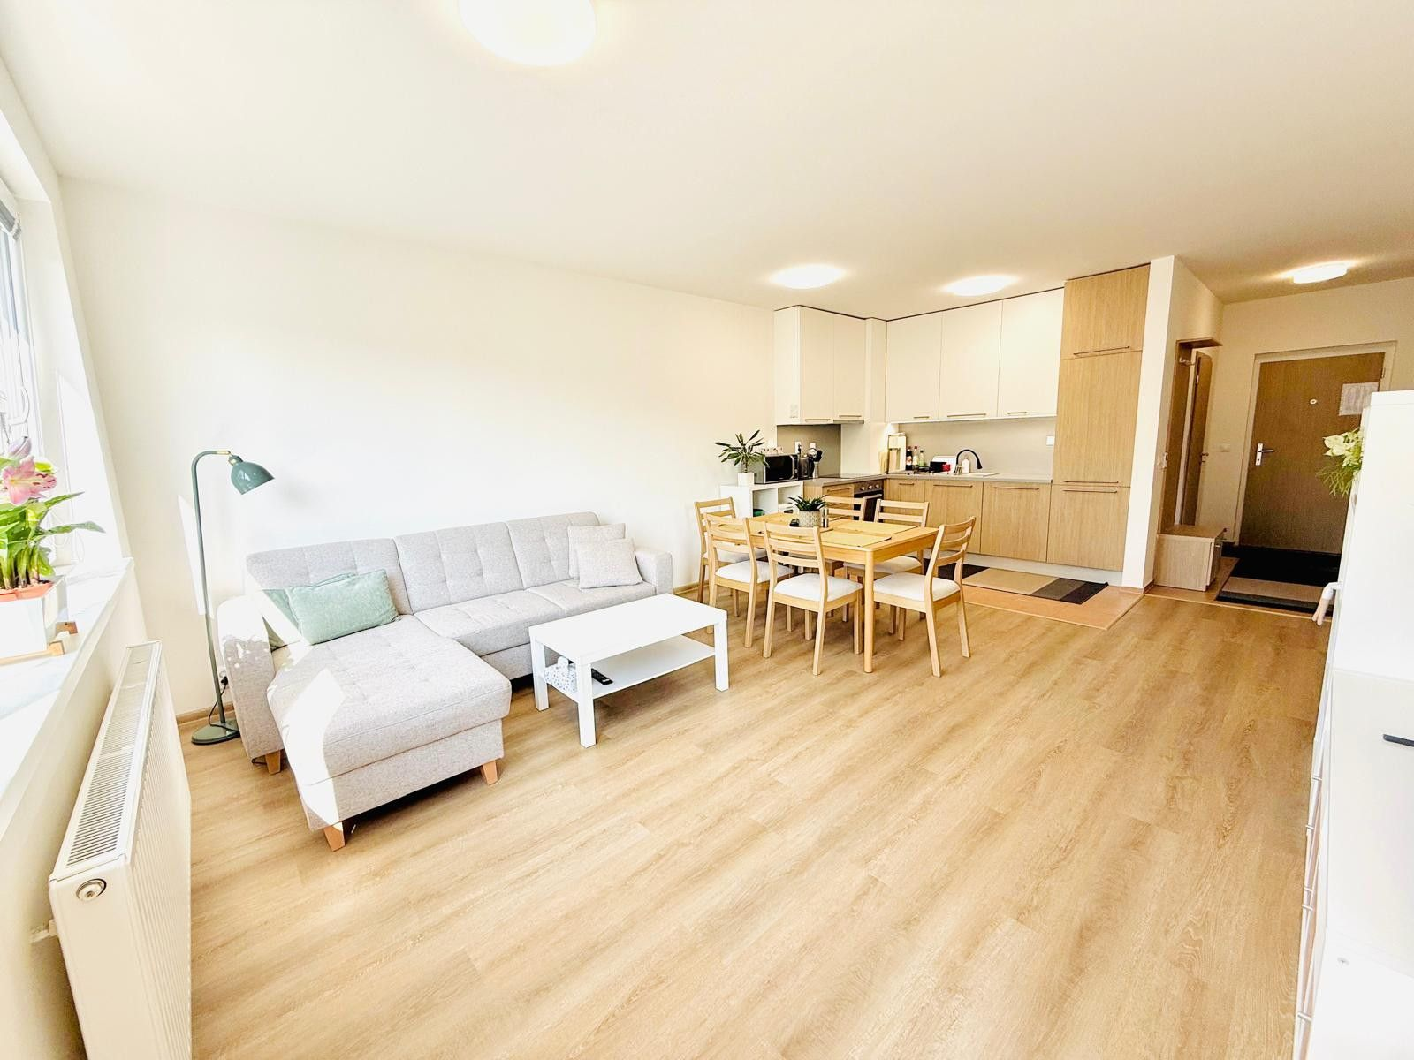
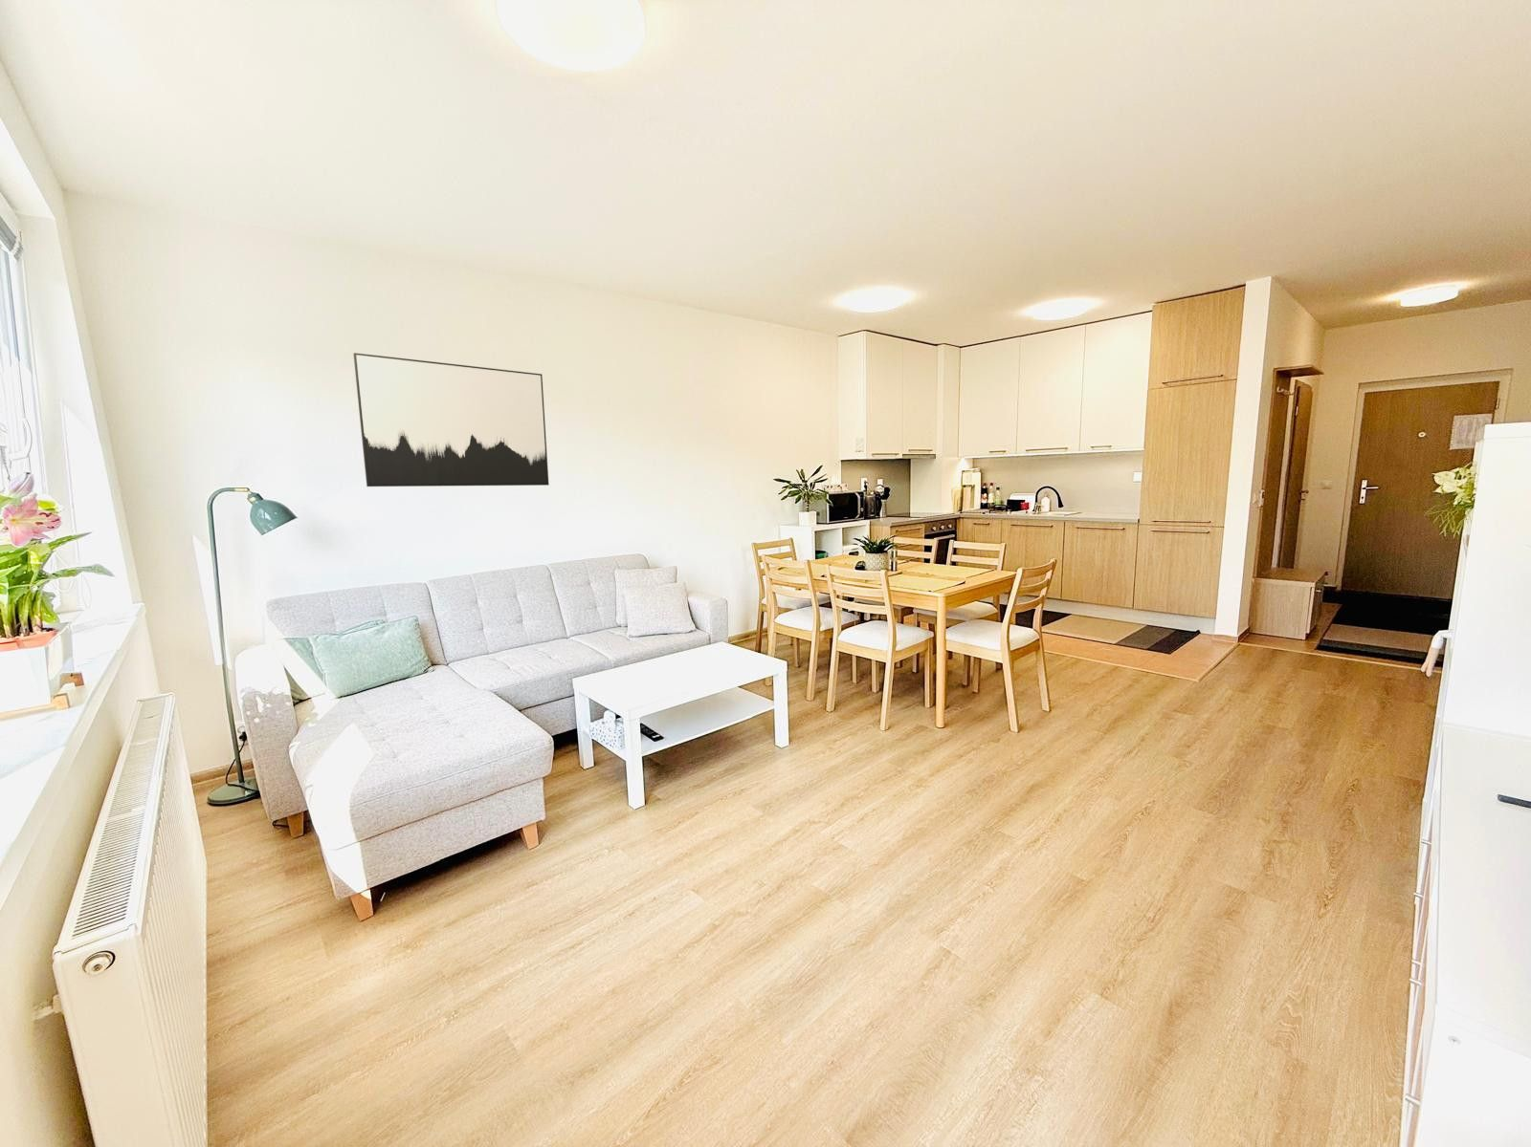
+ wall art (461, 425)
